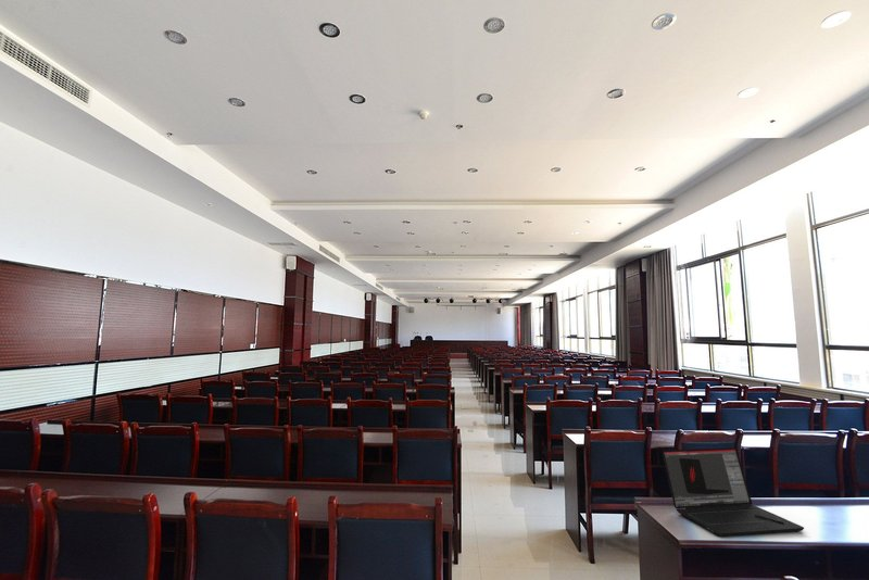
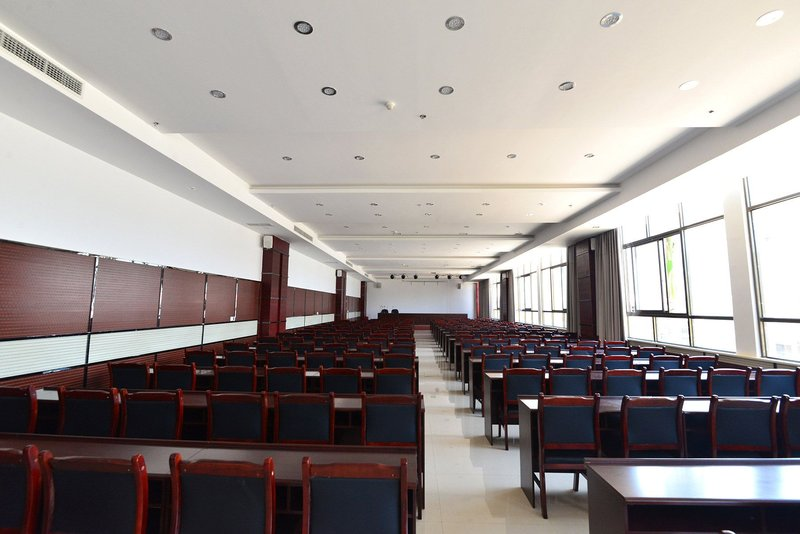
- laptop (728, 488)
